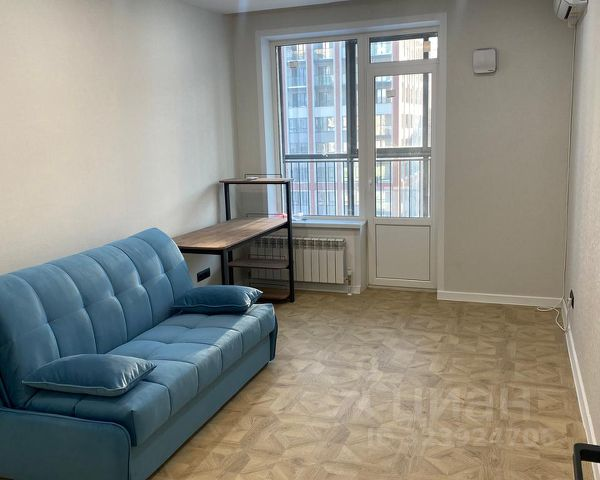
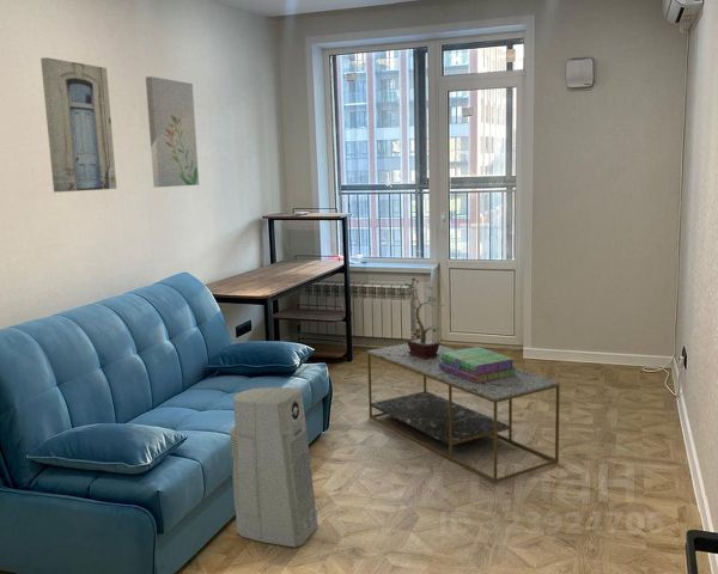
+ stack of books (476, 364)
+ potted plant (418, 313)
+ wall art (174, 133)
+ wall art (80, 127)
+ coffee table (455, 403)
+ air purifier (270, 463)
